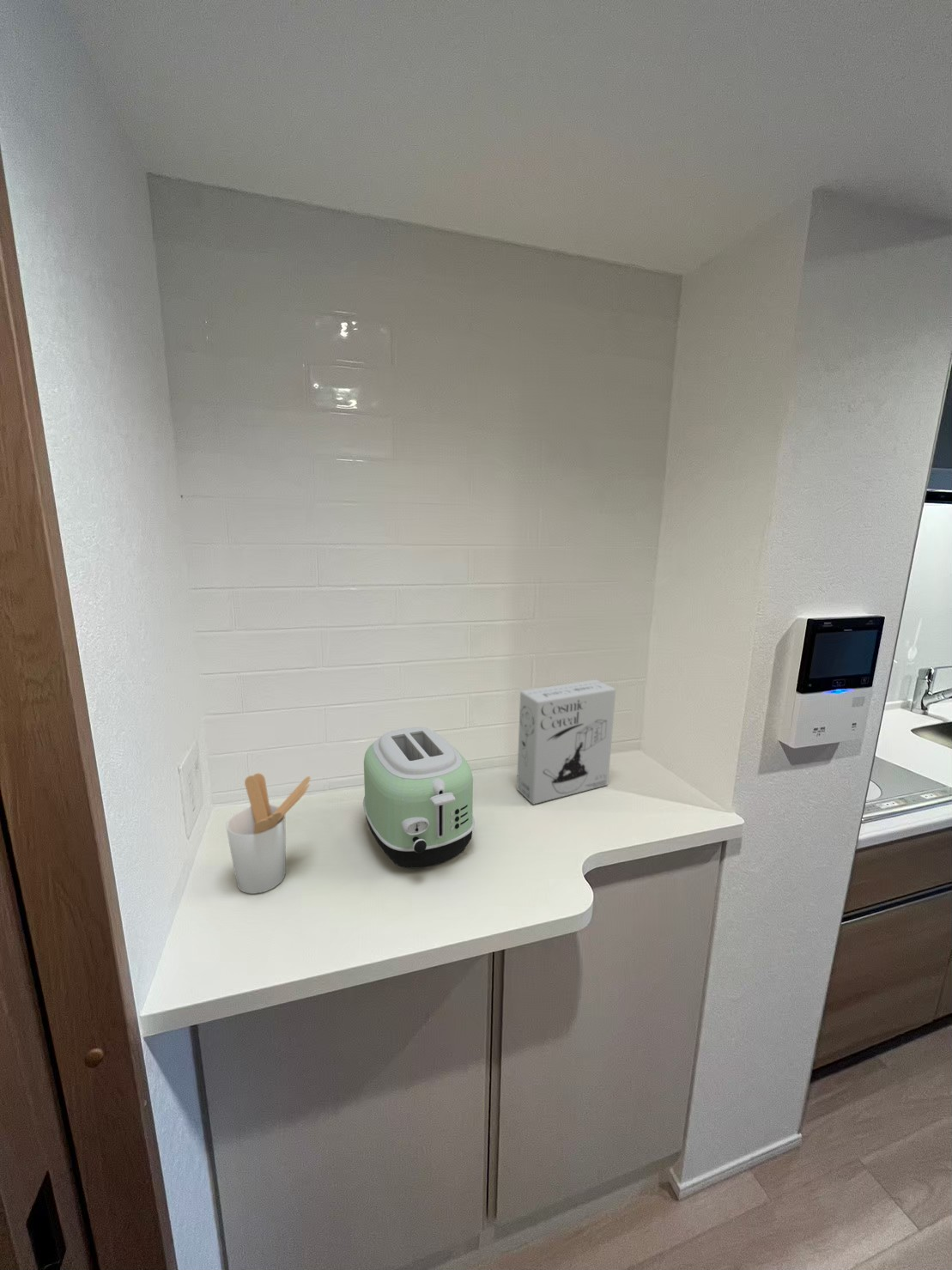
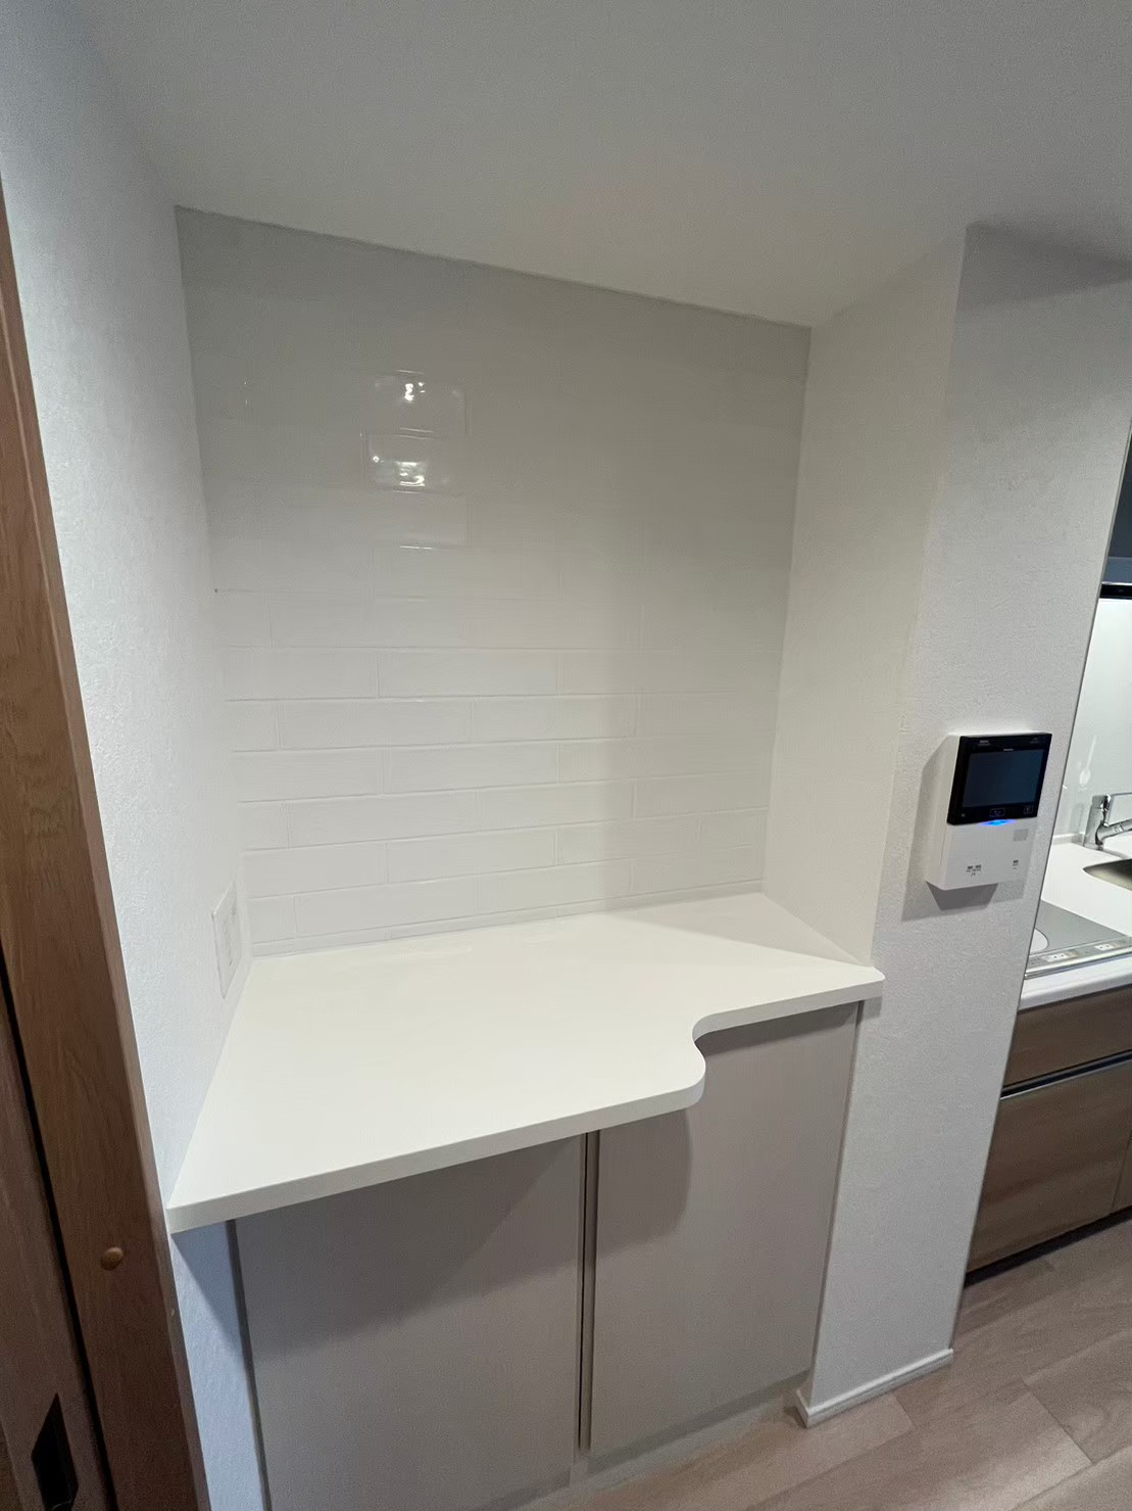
- cereal box (565, 739)
- toaster (418, 793)
- utensil holder (273, 830)
